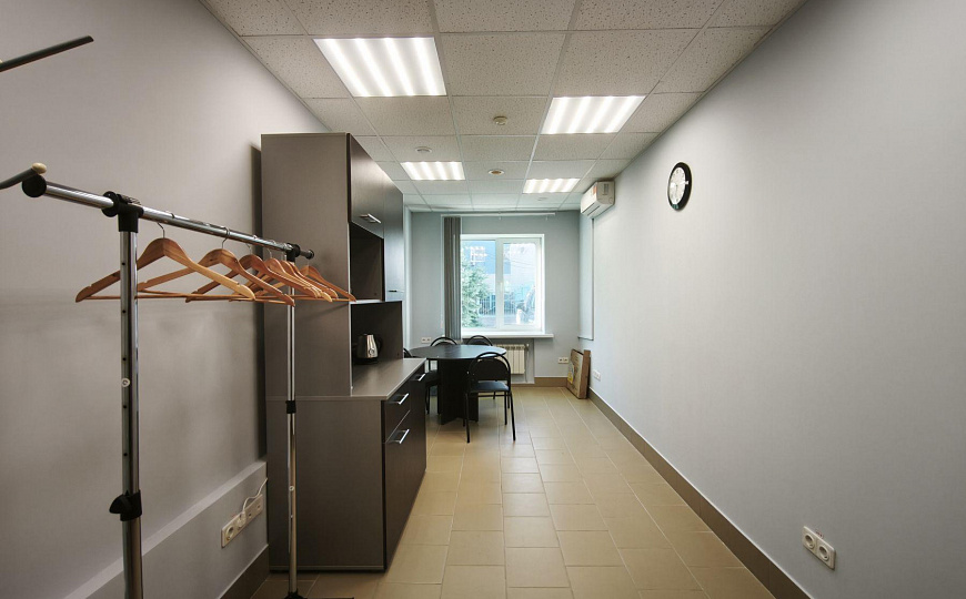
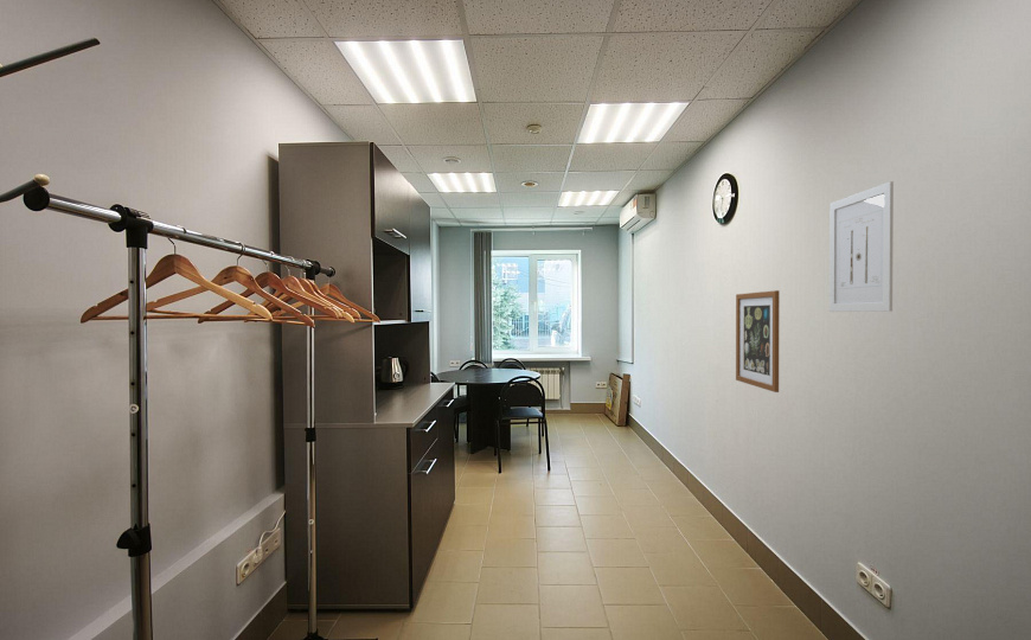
+ wall art (858, 252)
+ wall art (755, 339)
